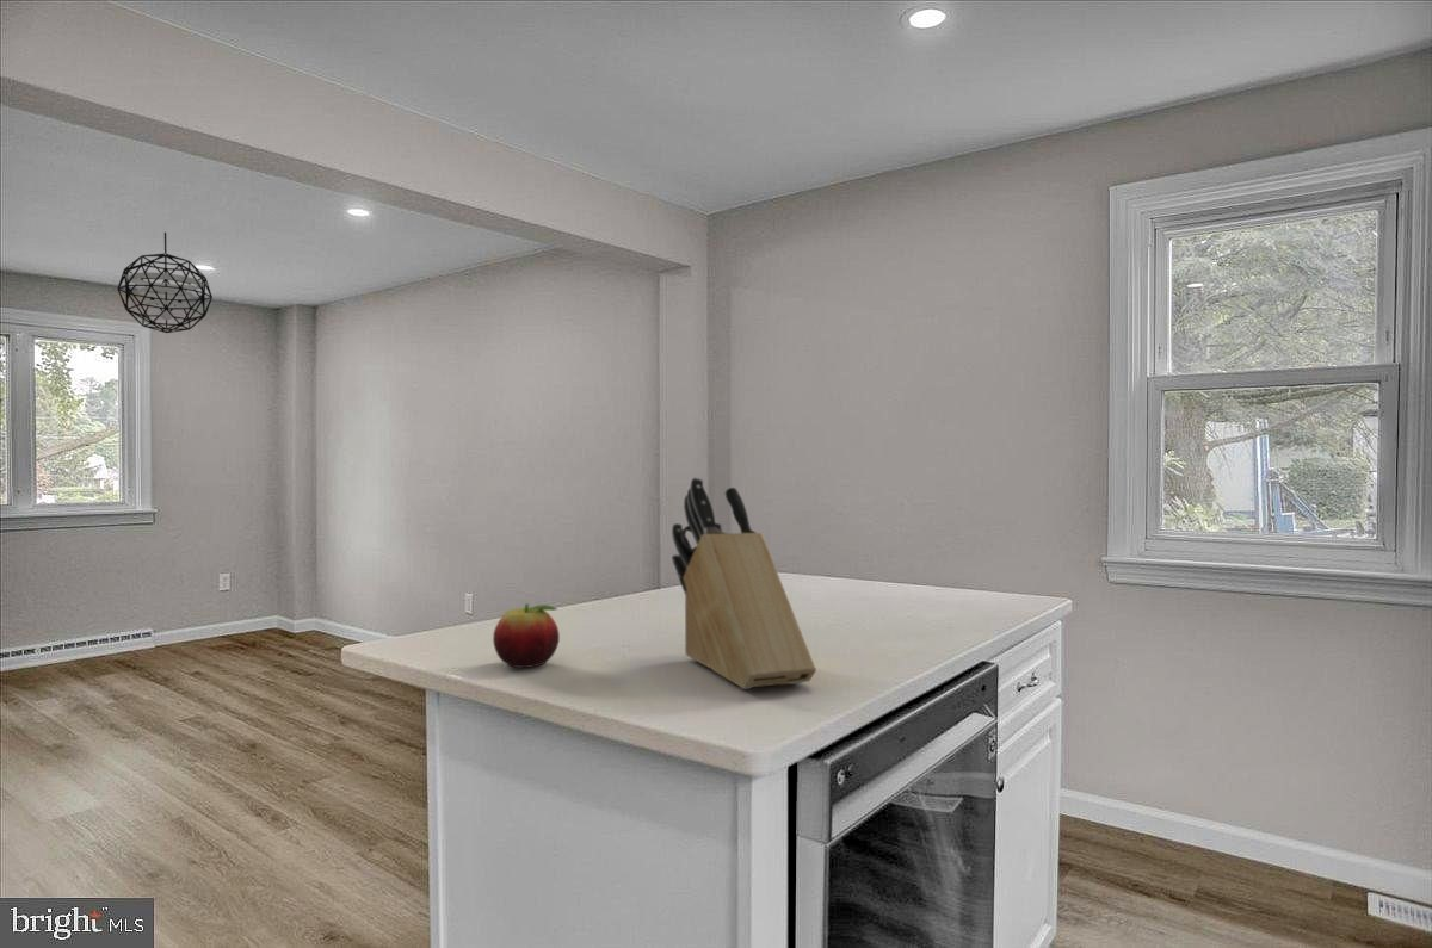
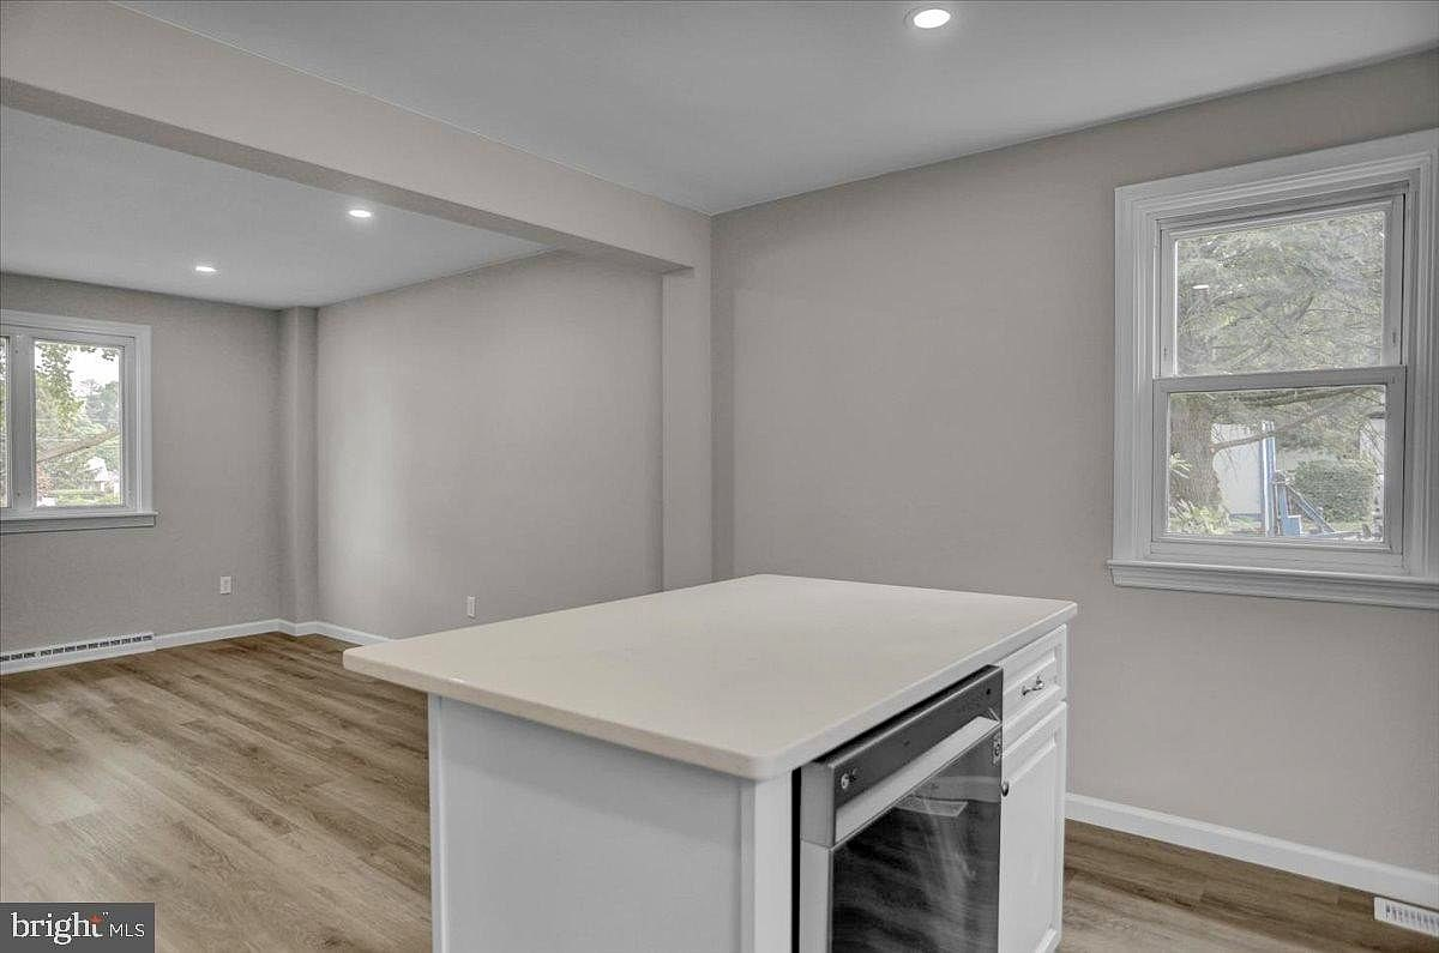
- pendant light (166, 283)
- knife block (734, 571)
- fruit (526, 633)
